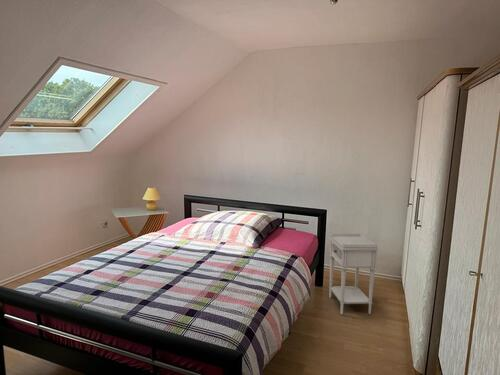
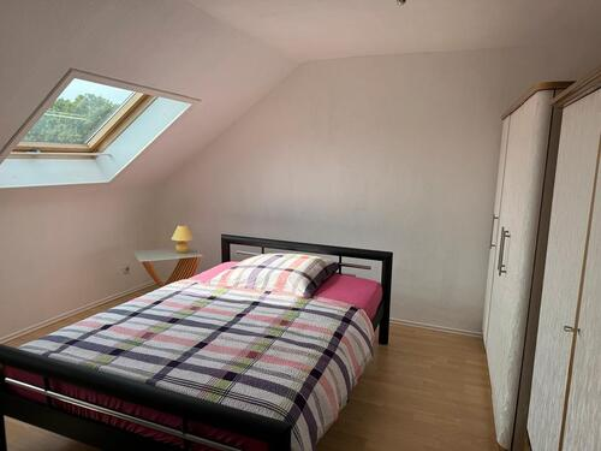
- nightstand (345, 272)
